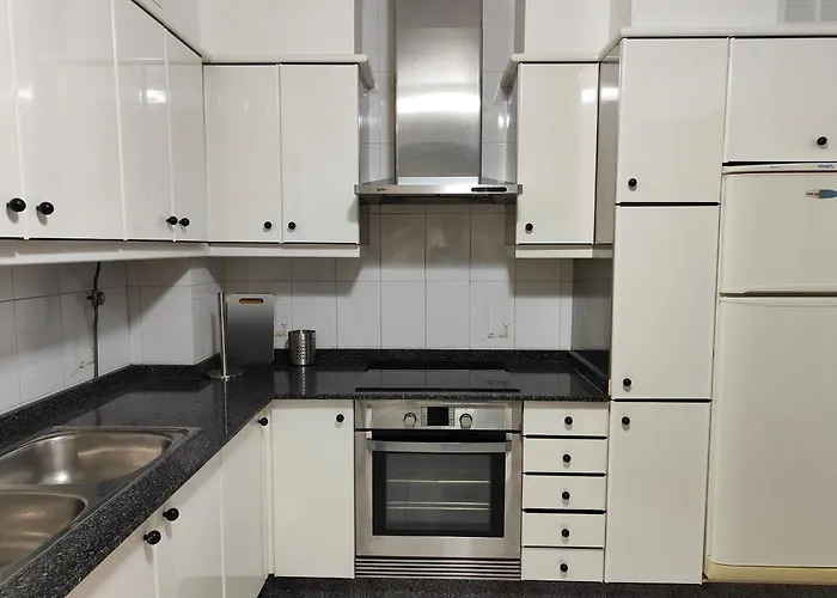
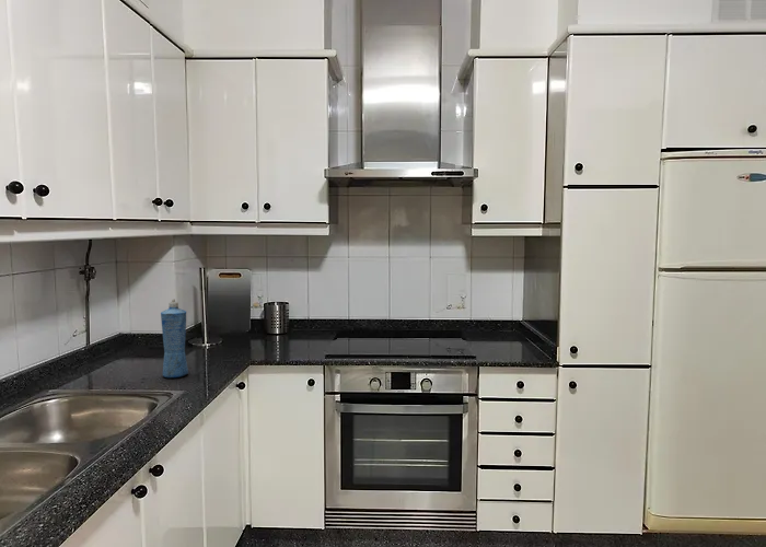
+ squeeze bottle (174, 337)
